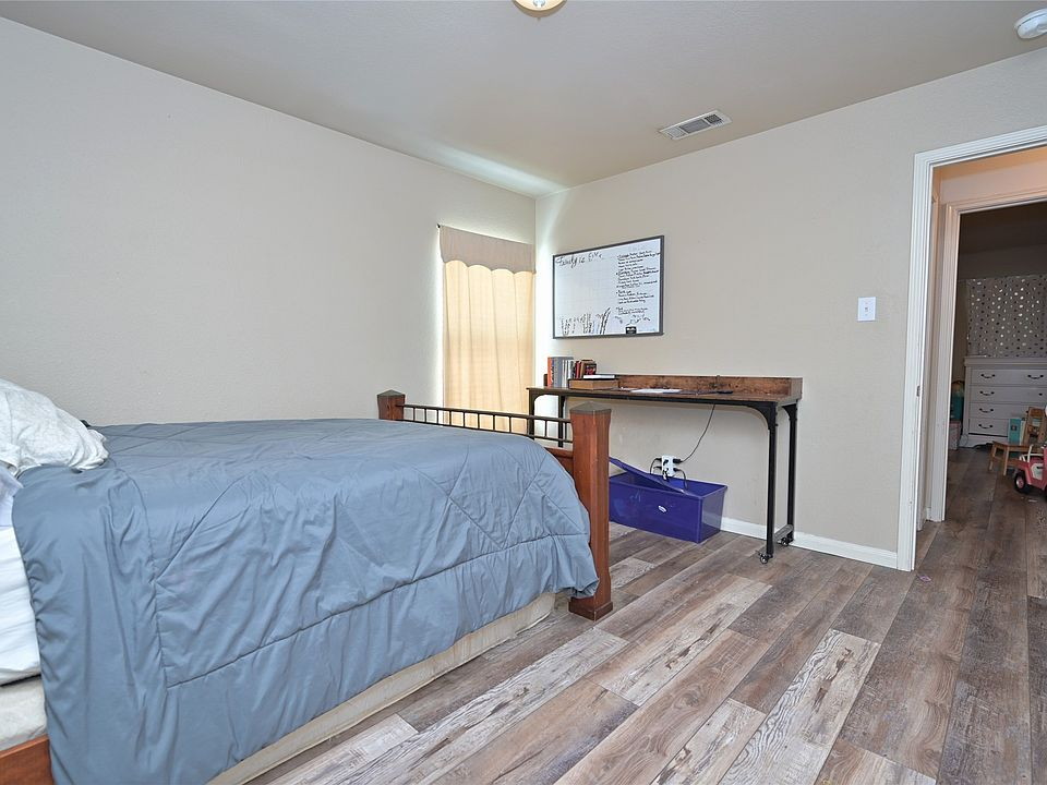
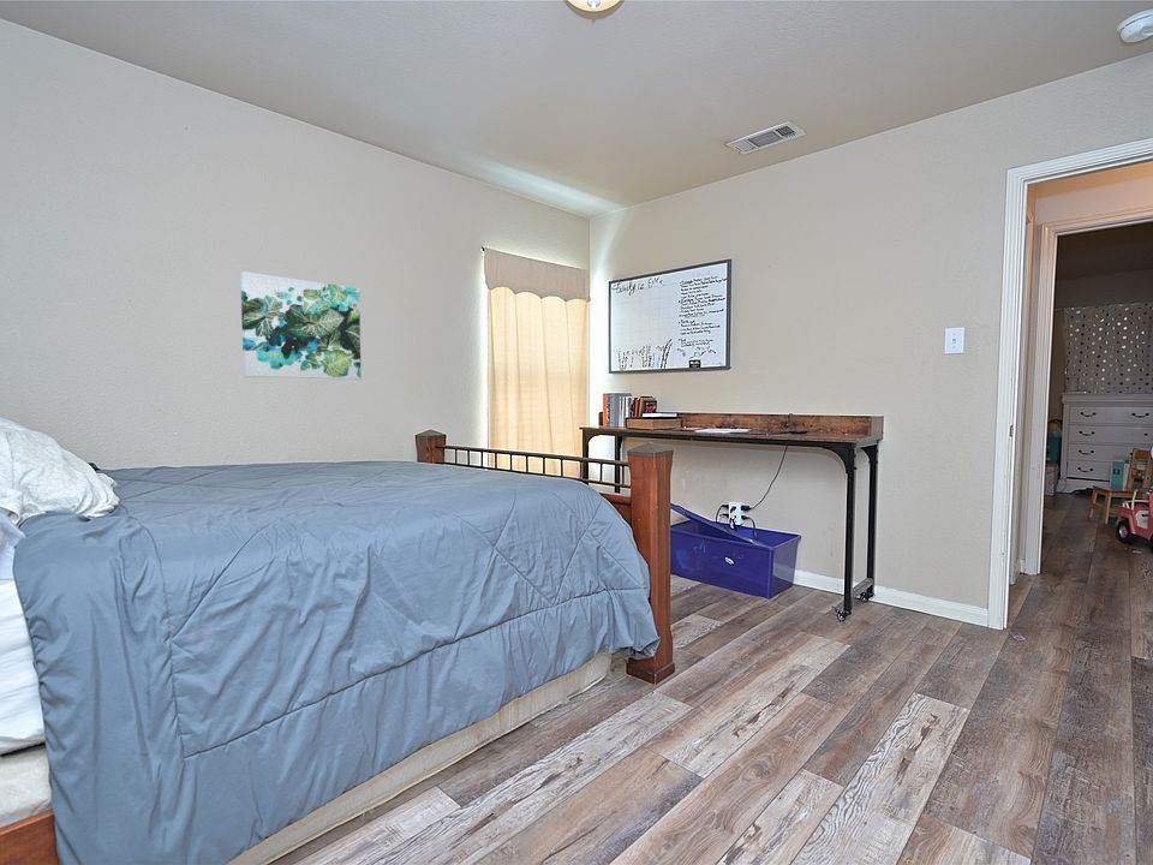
+ wall art (304, 329)
